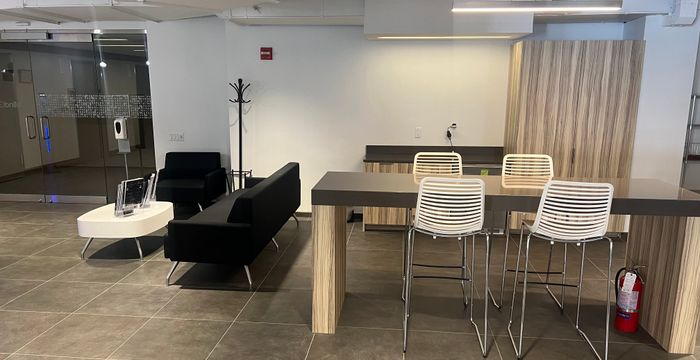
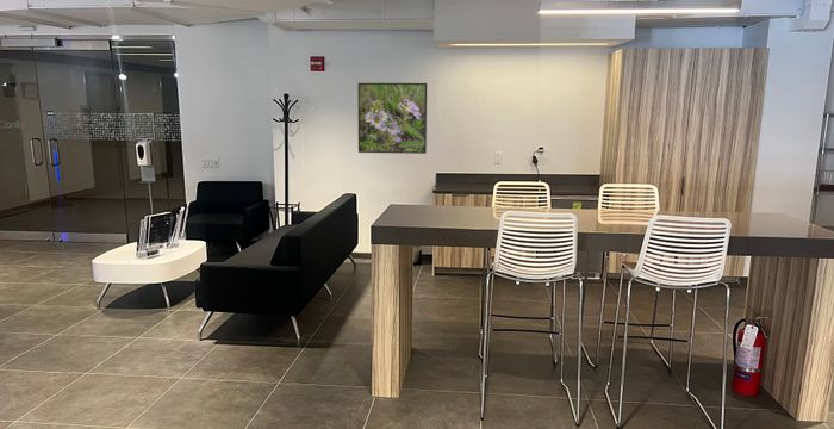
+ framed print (392, 118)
